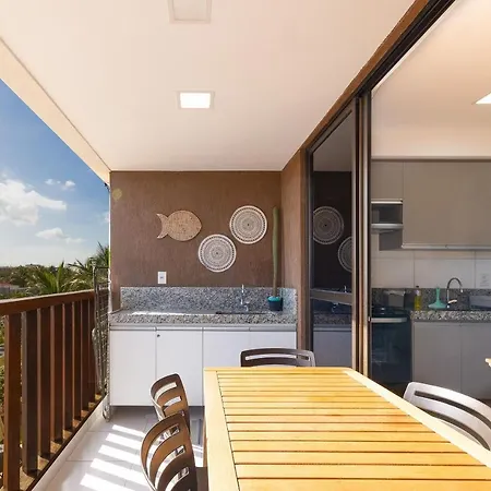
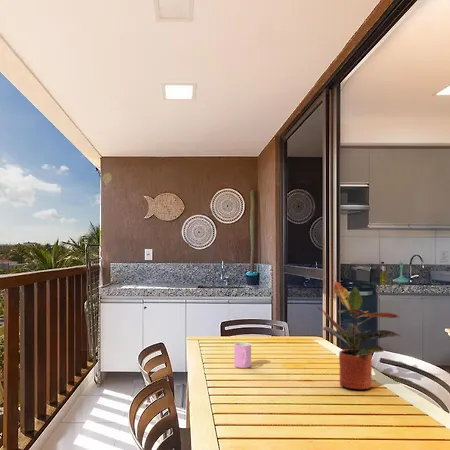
+ cup (243, 356)
+ potted plant (357, 336)
